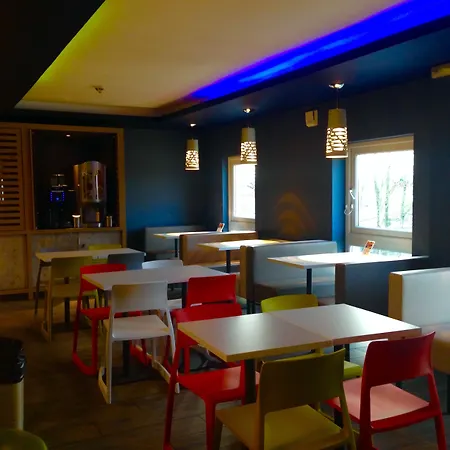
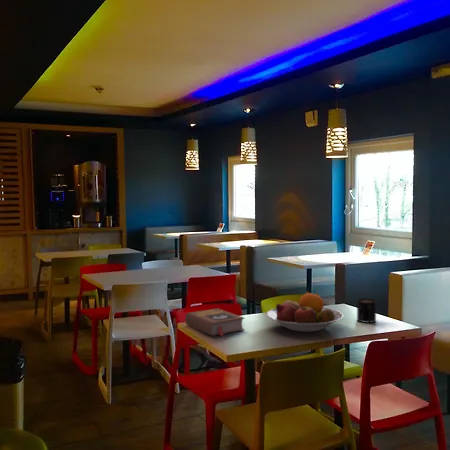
+ book (215, 322)
+ fruit bowl (304, 311)
+ mug (367, 311)
